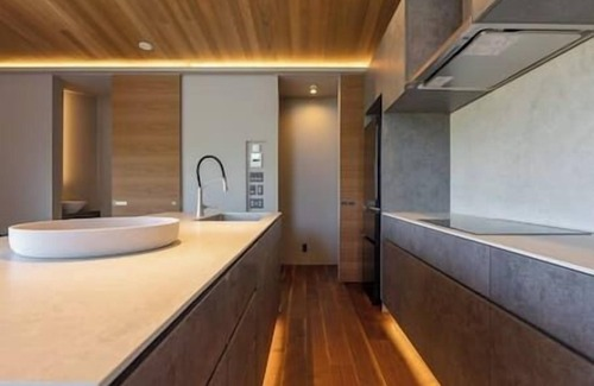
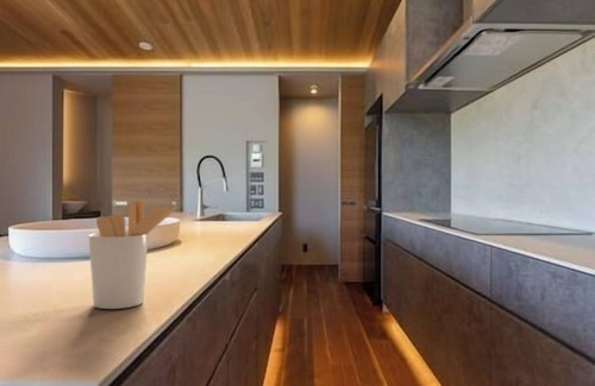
+ utensil holder (132, 252)
